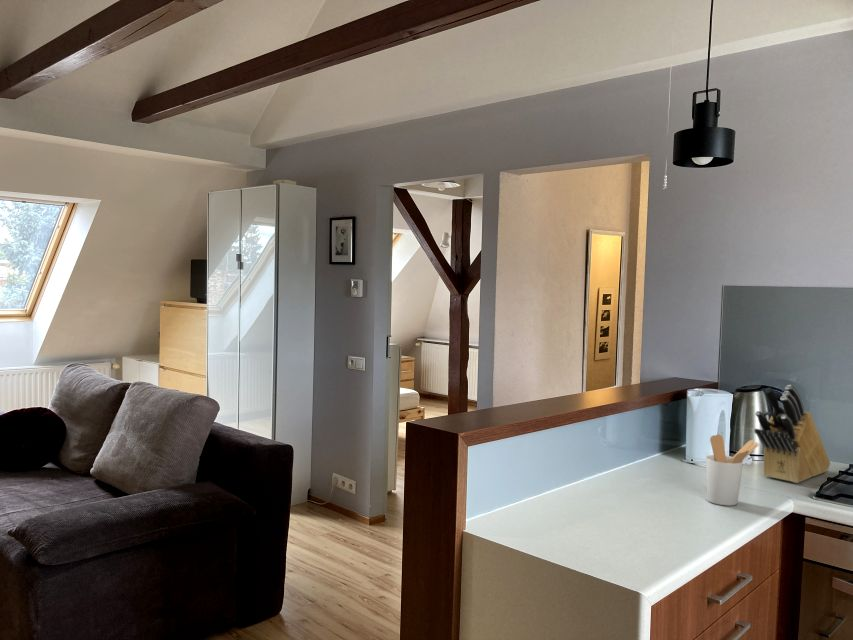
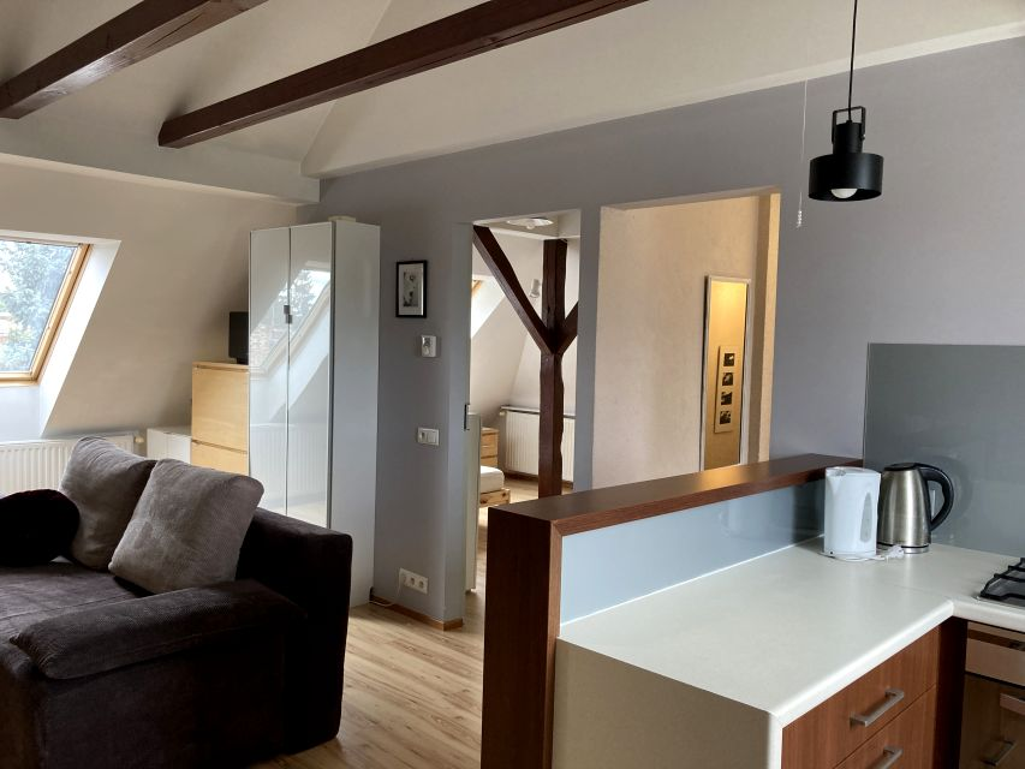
- utensil holder (732, 469)
- knife block (793, 429)
